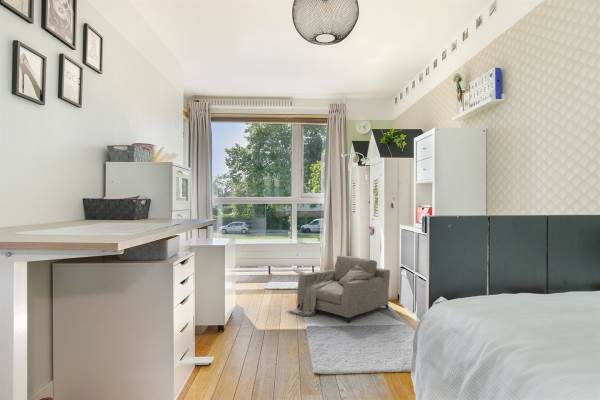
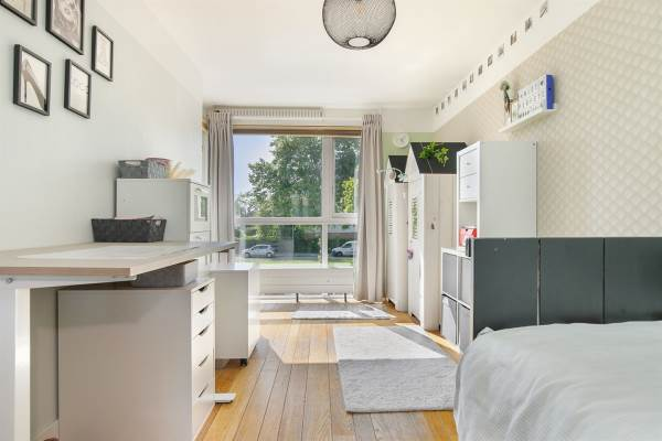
- armchair (337, 283)
